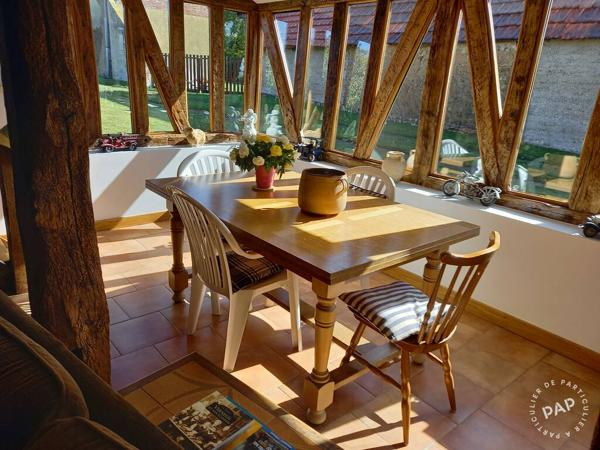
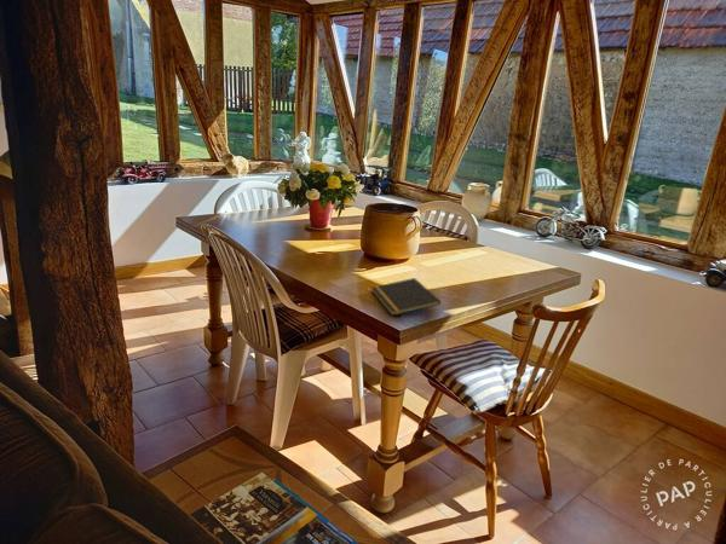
+ notepad (404, 295)
